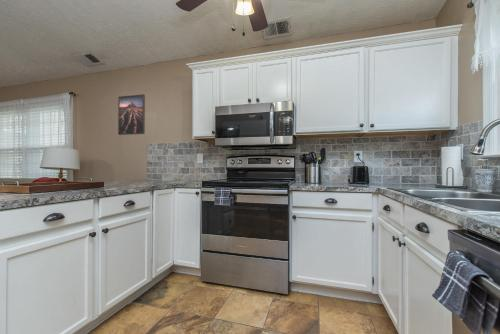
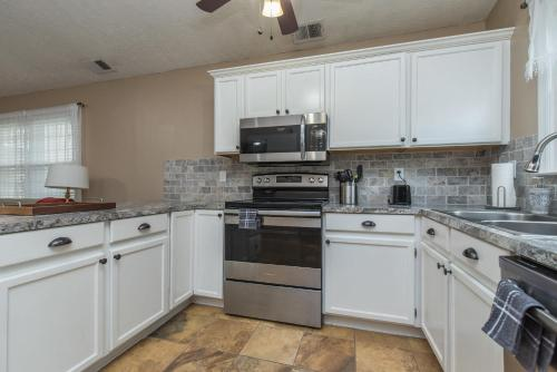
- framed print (131, 115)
